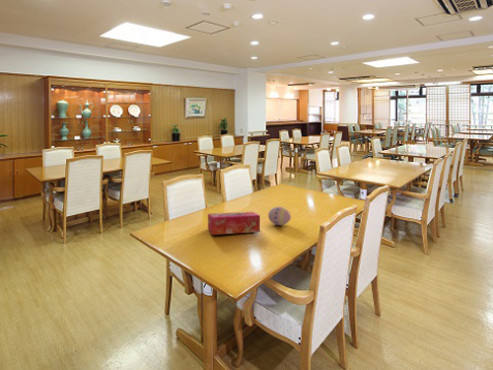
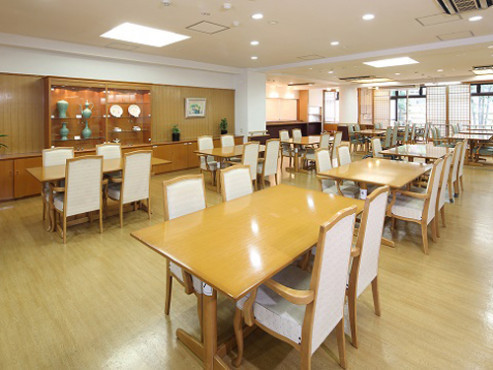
- decorative egg (279, 216)
- tissue box (233, 222)
